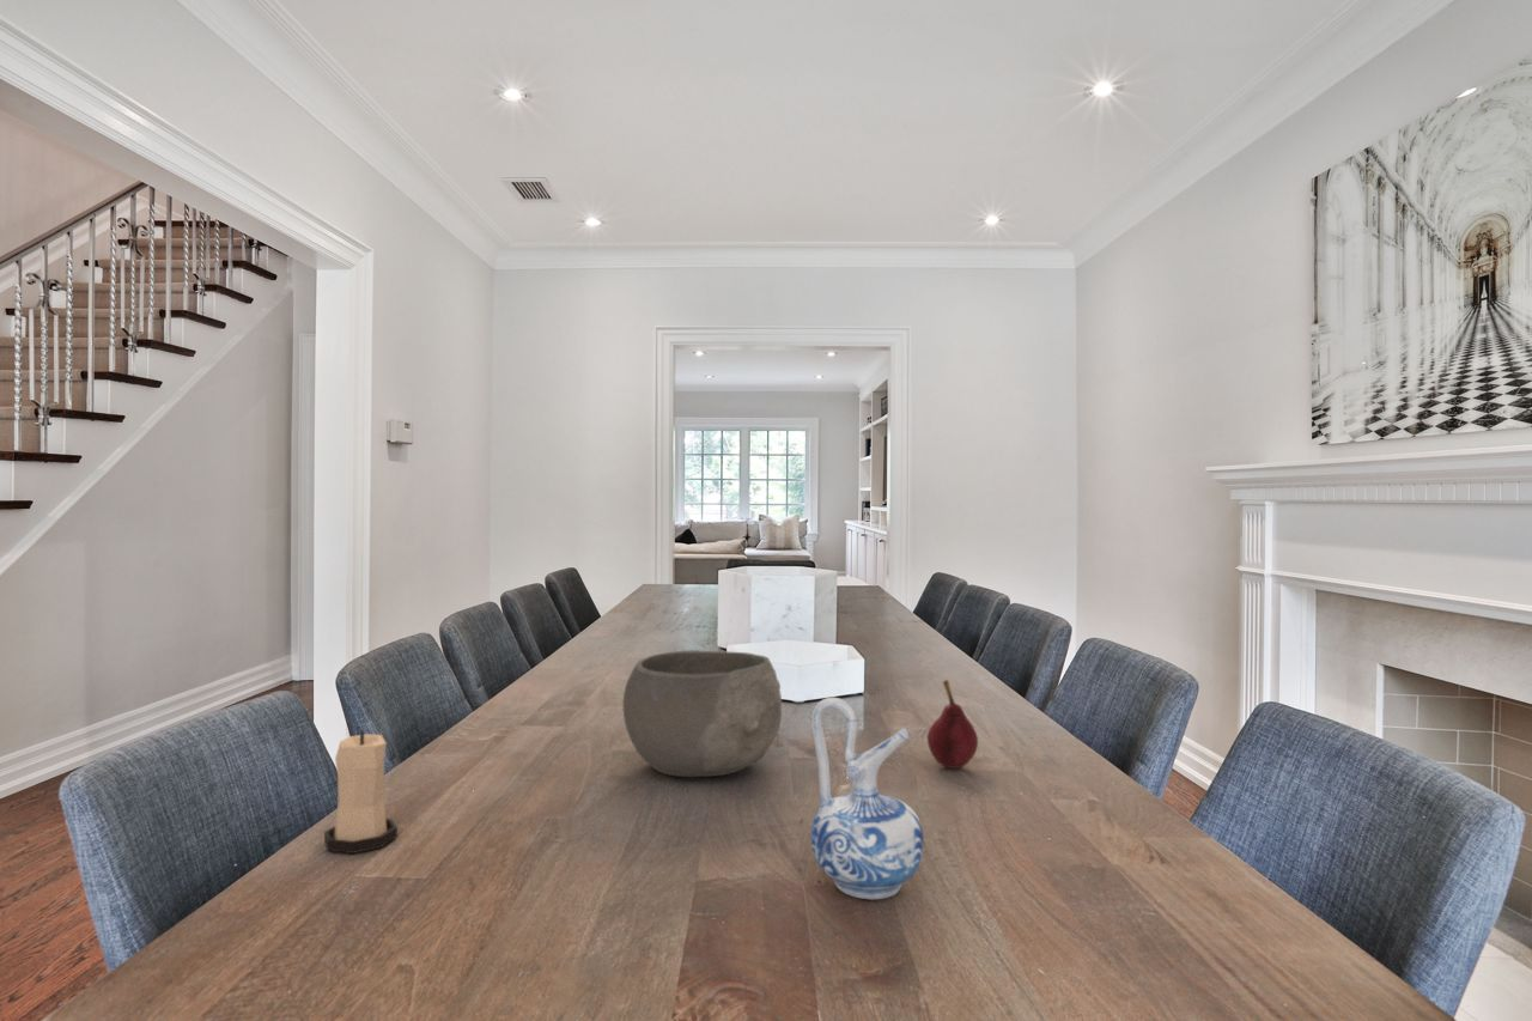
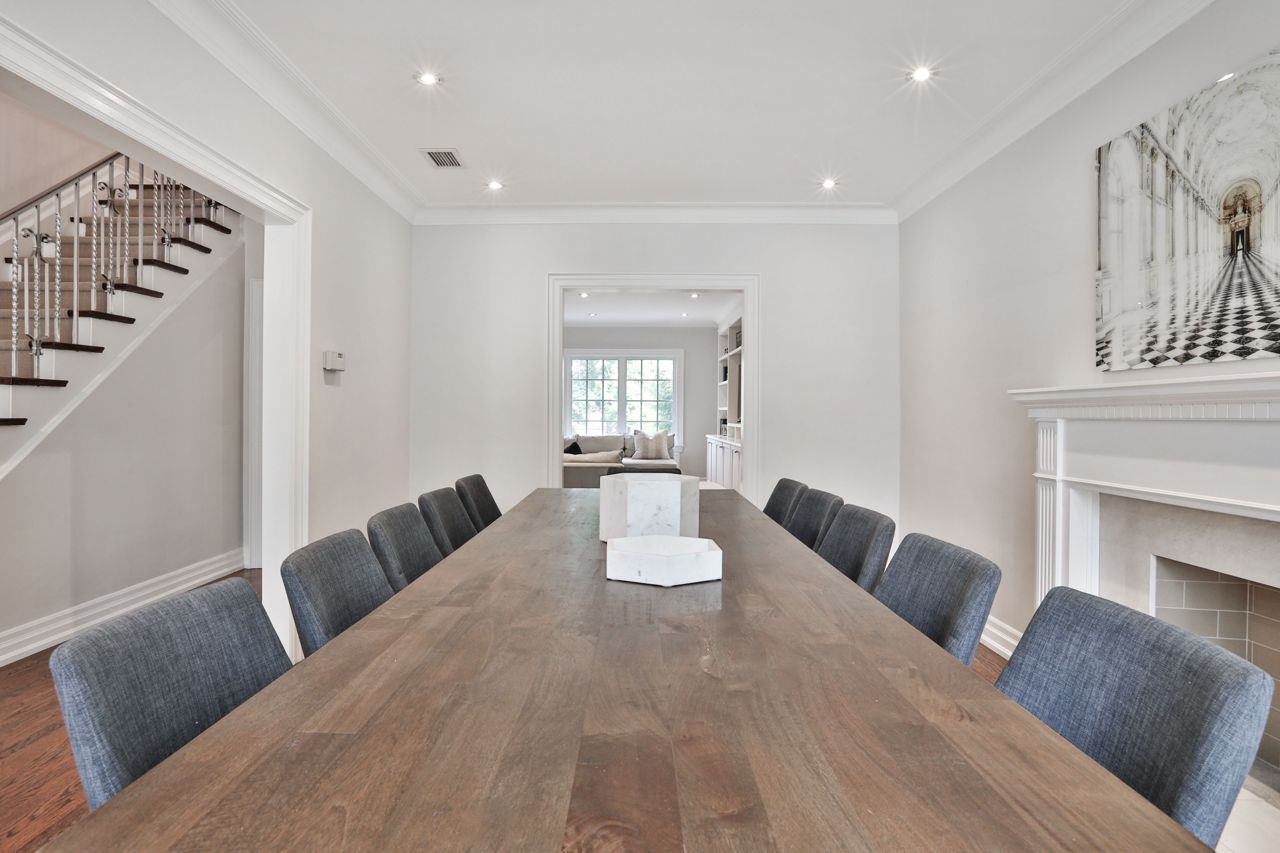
- candle (361, 784)
- ceramic pitcher (867, 791)
- fruit (953, 723)
- bowl (704, 713)
